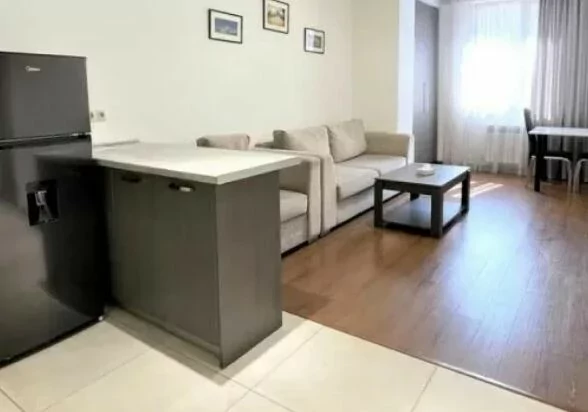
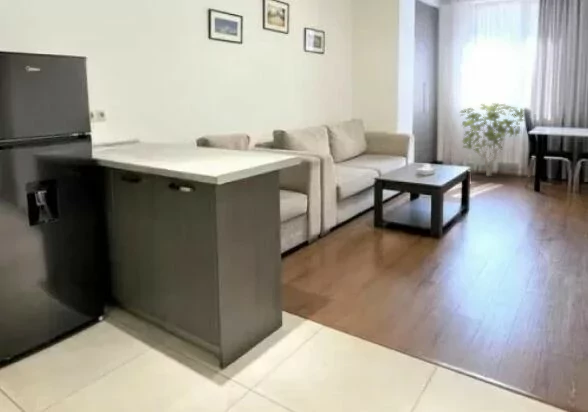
+ shrub (491, 140)
